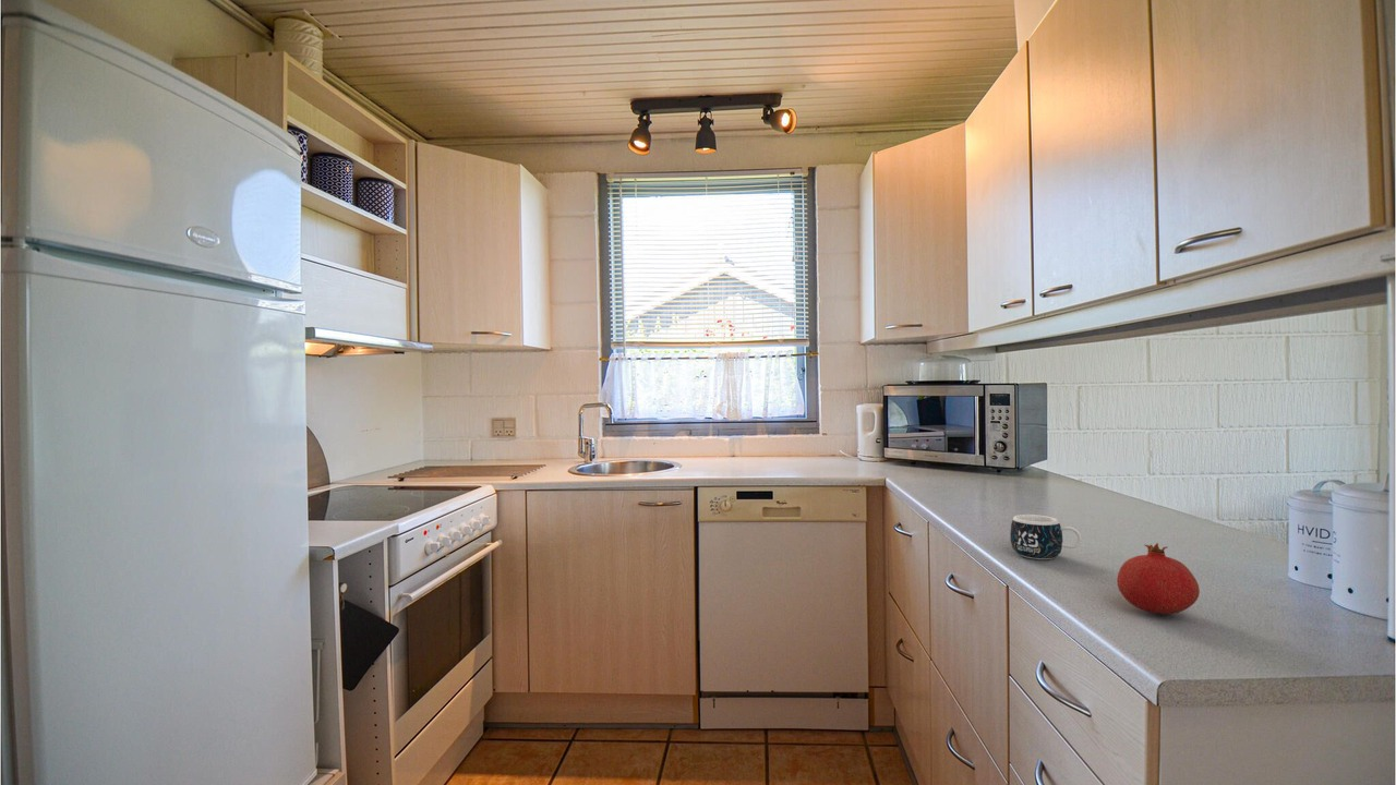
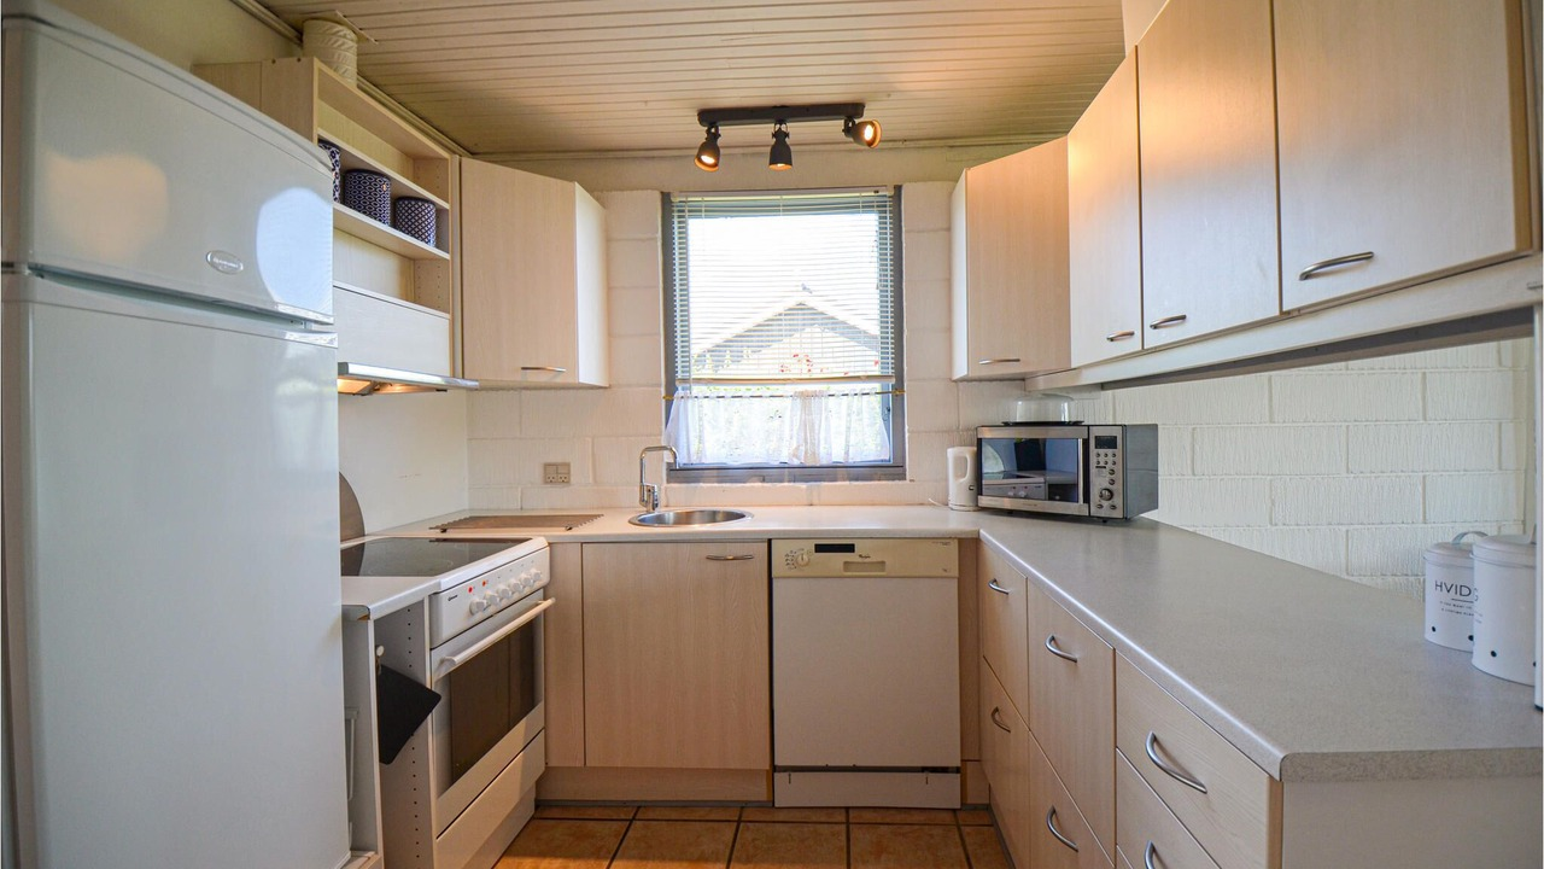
- mug (1045, 538)
- fruit (1157, 578)
